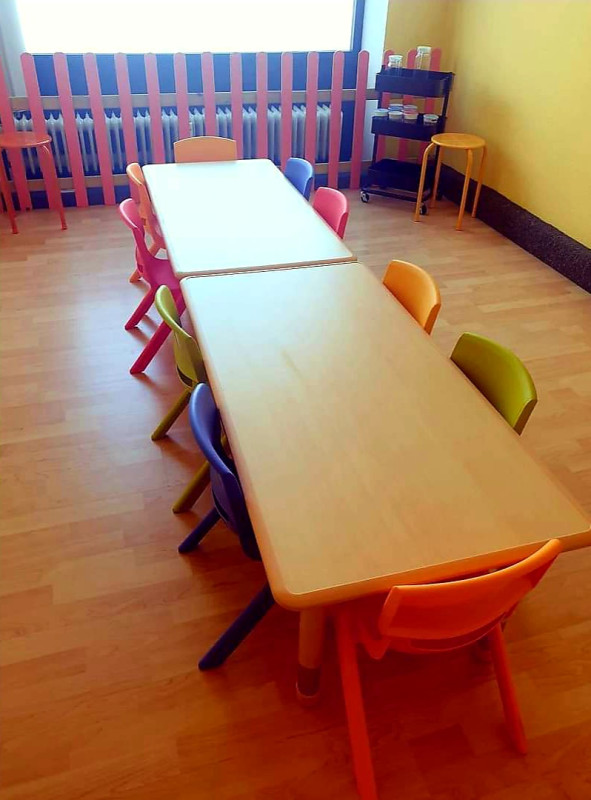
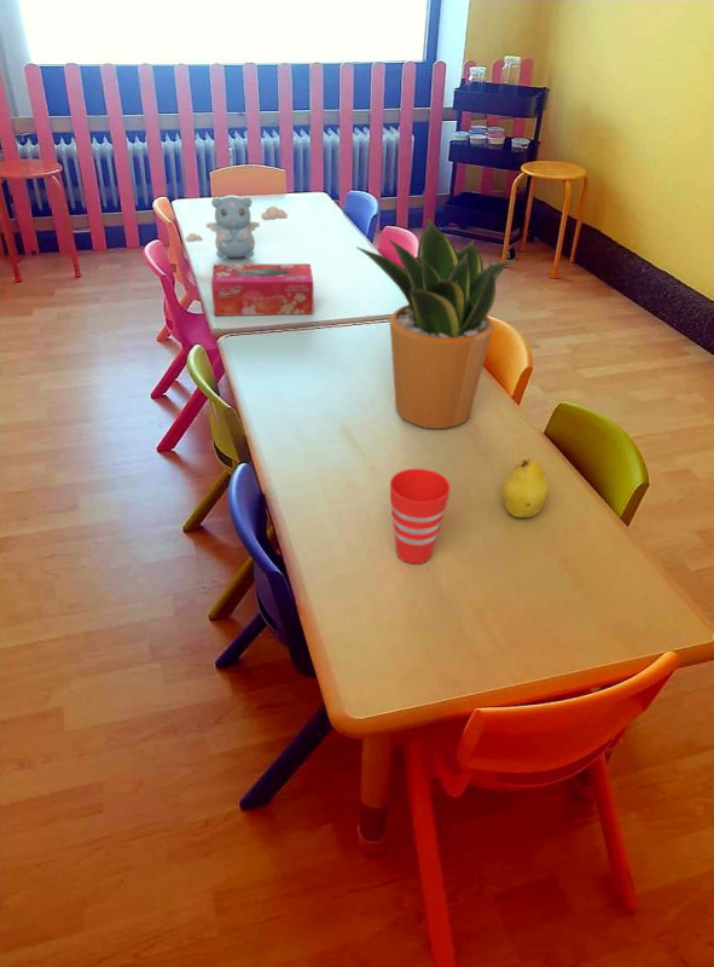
+ tissue box (262, 289)
+ teddy bear (237, 226)
+ potted plant (430, 332)
+ fruit (526, 486)
+ cup (417, 520)
